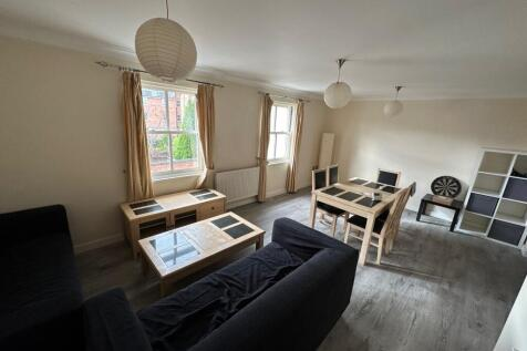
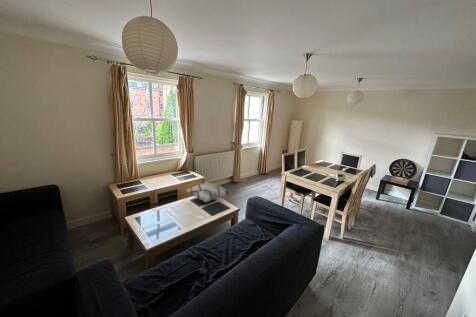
+ decorative pillow (208, 191)
